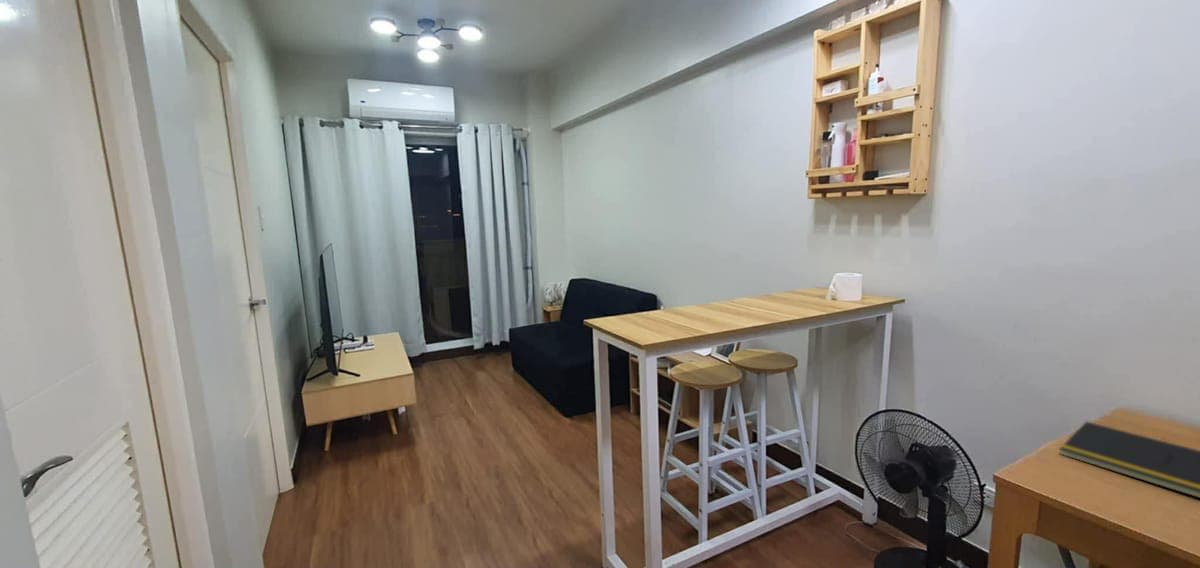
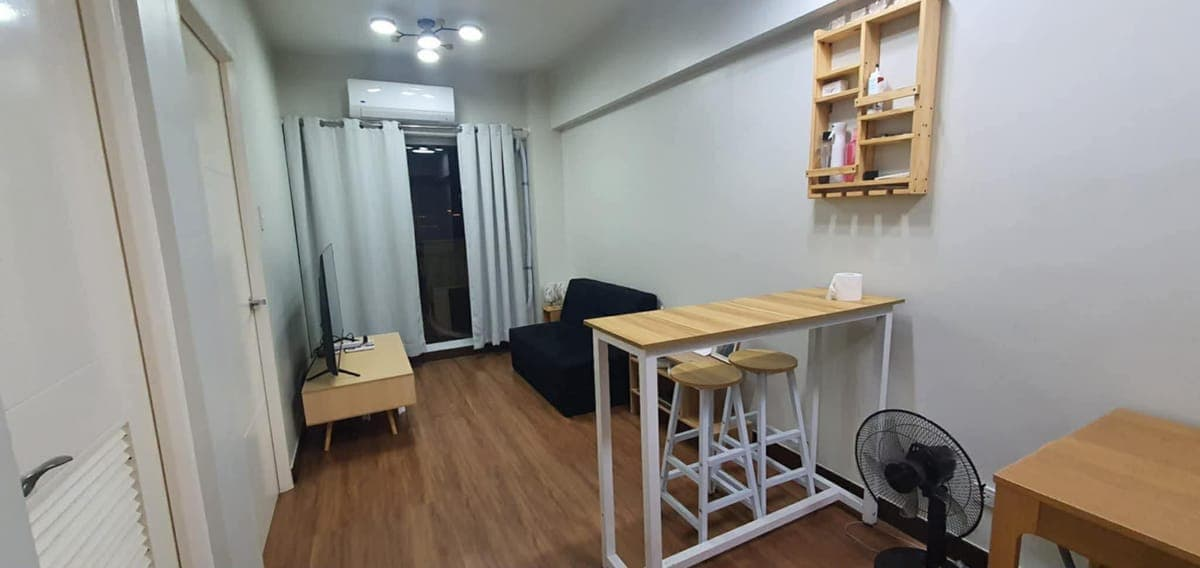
- notepad (1140, 456)
